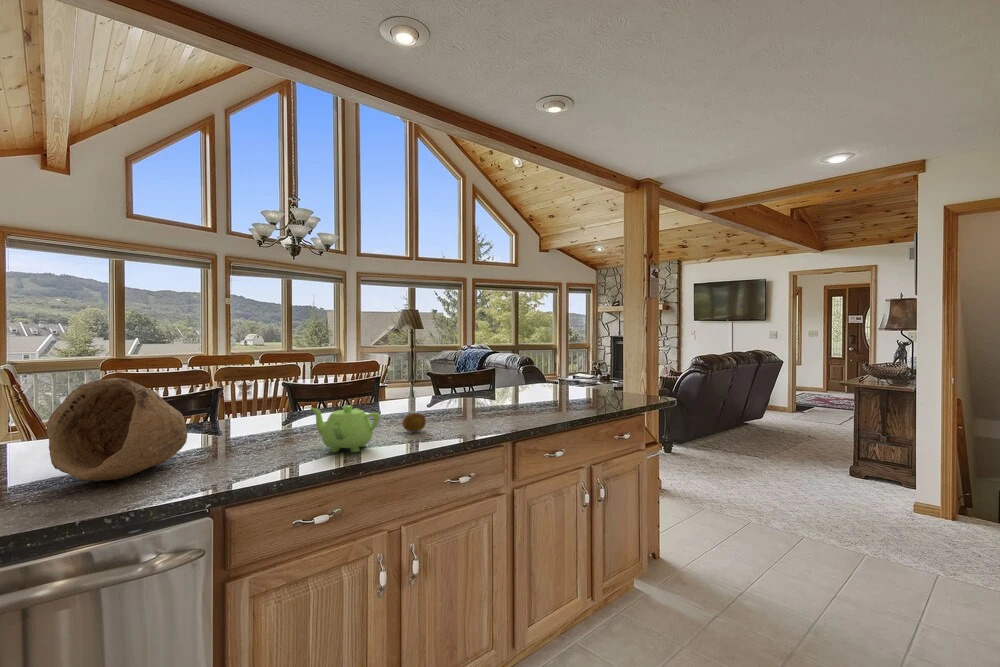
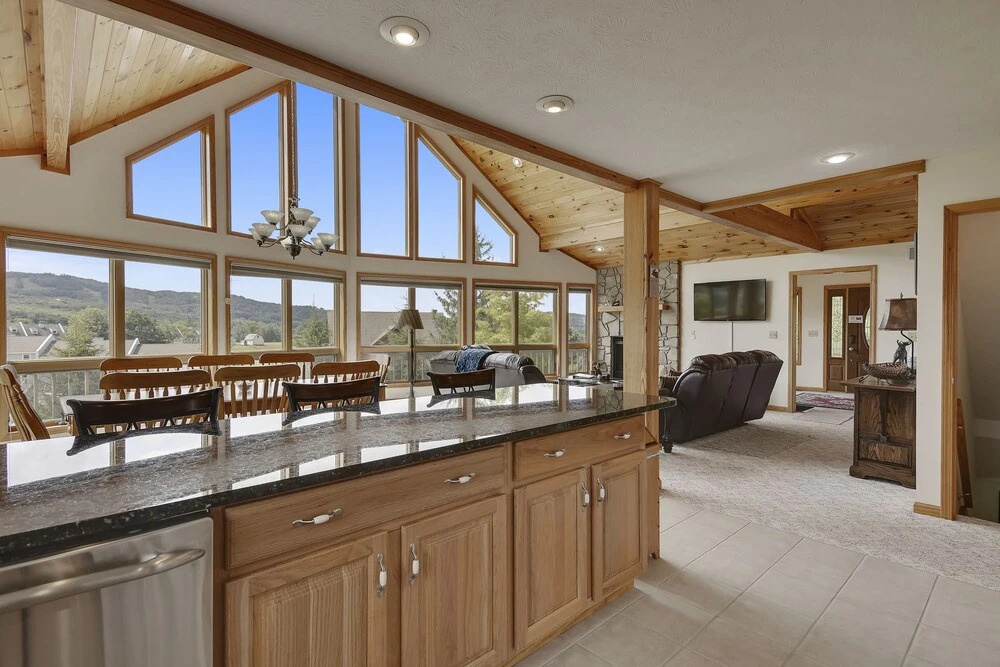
- bowl (126, 426)
- fruit (414, 422)
- teapot (344, 427)
